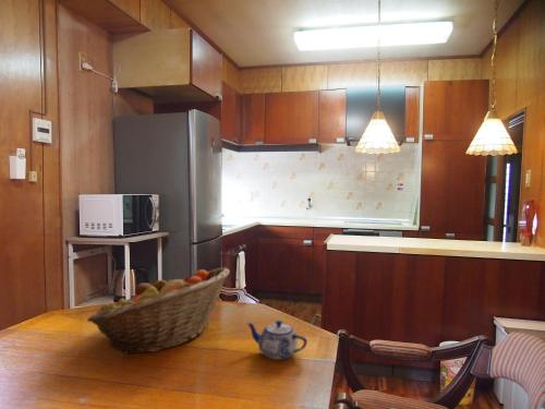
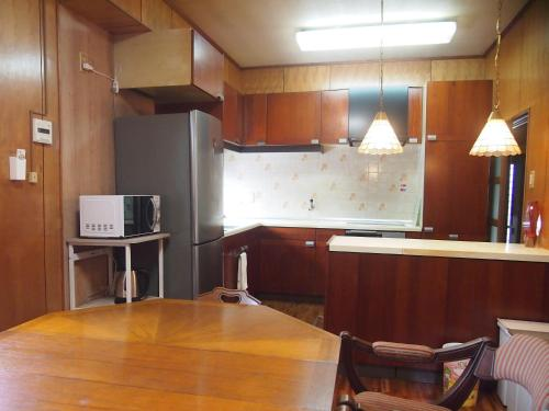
- fruit basket (166, 302)
- teapot (275, 336)
